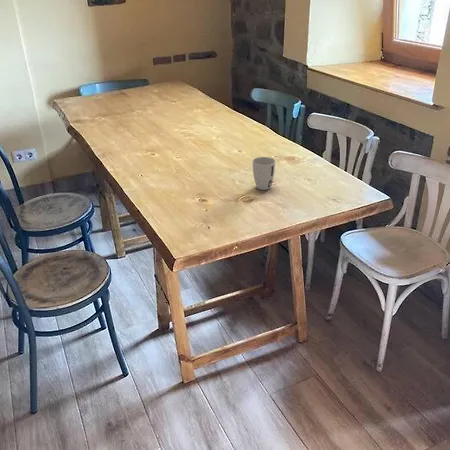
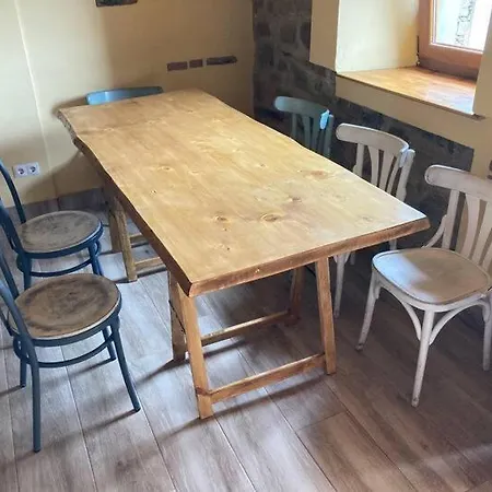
- cup (263, 174)
